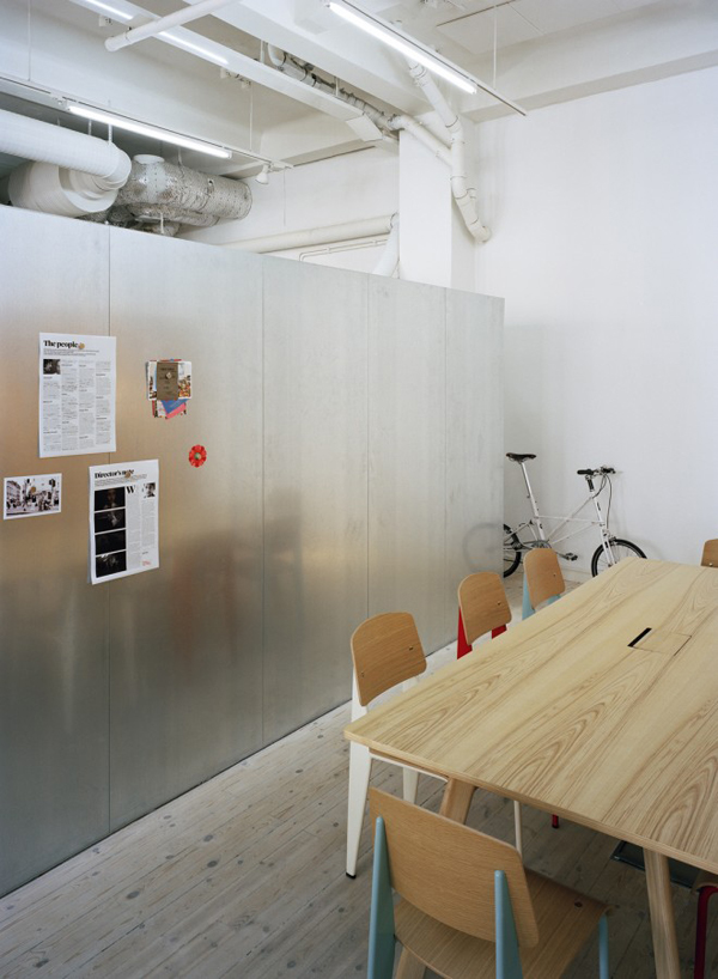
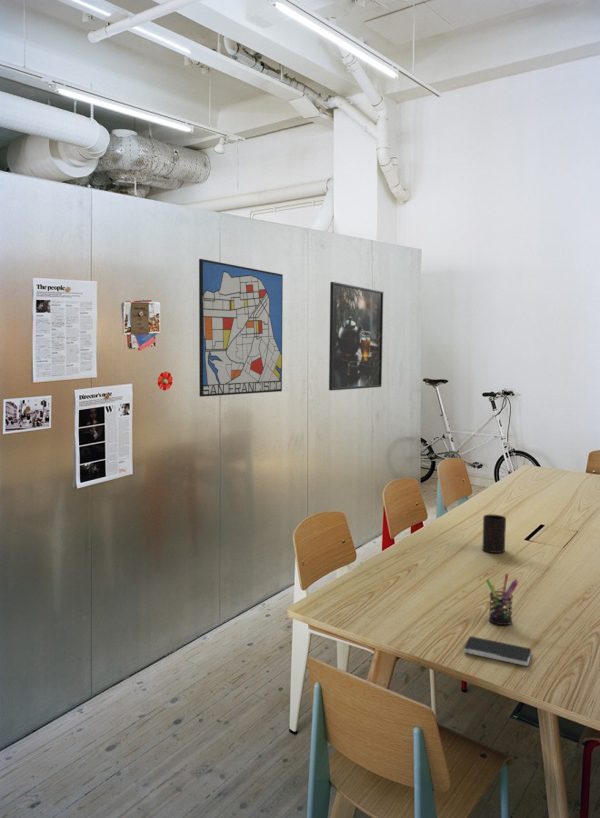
+ wall art (244, 331)
+ cup (494, 533)
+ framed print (357, 338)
+ smartphone (497, 650)
+ pen holder (499, 596)
